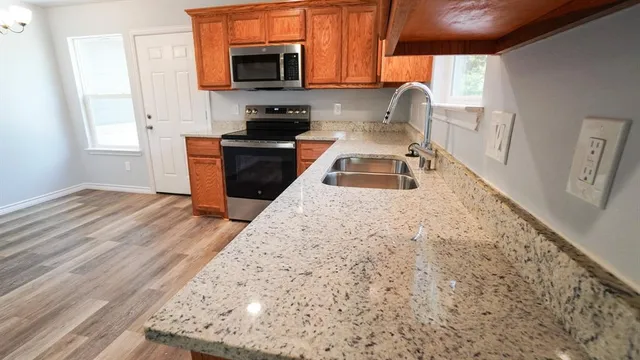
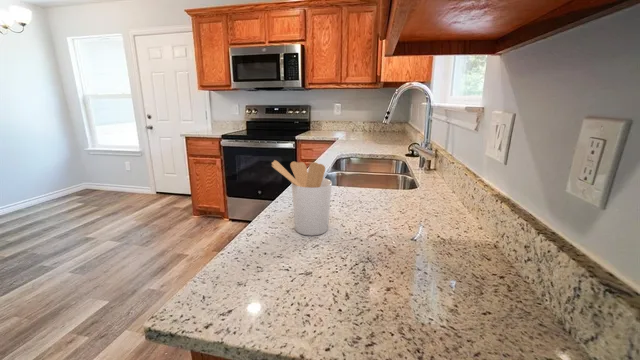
+ utensil holder (301, 195)
